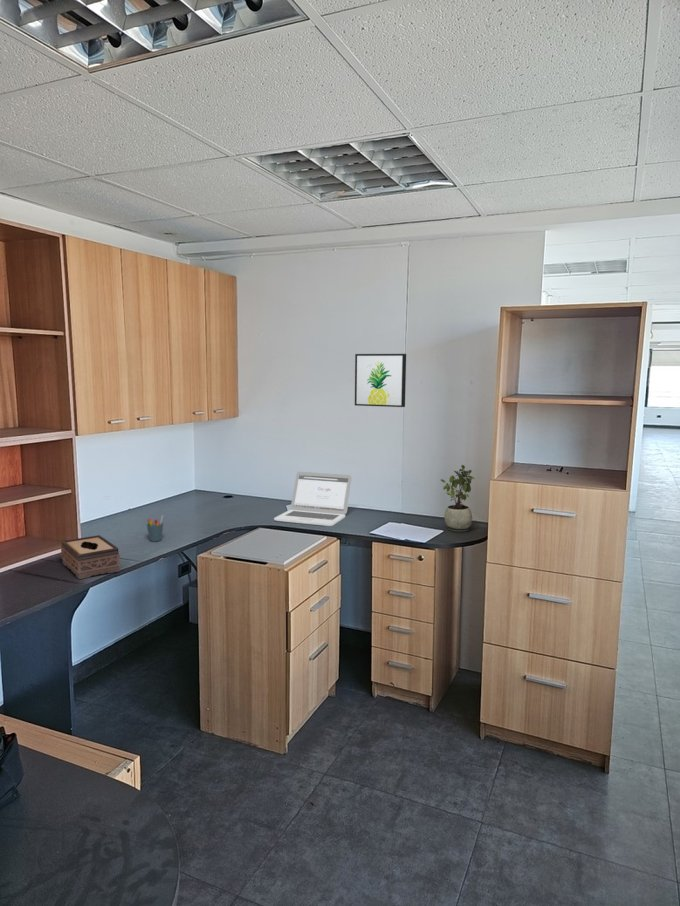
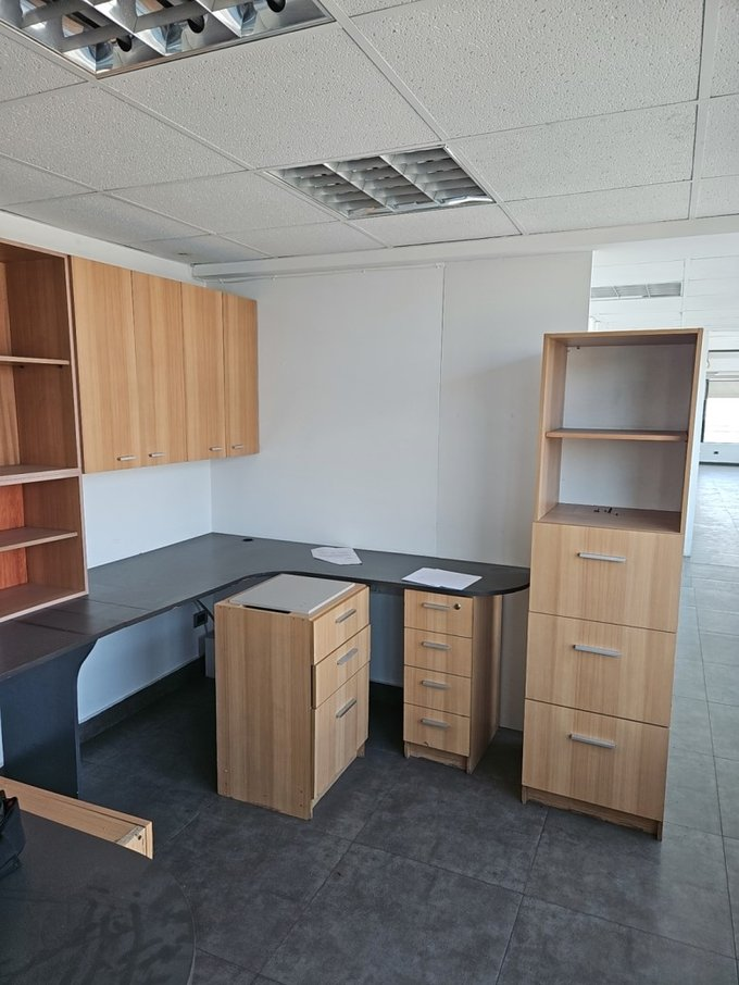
- potted plant (456, 496)
- laptop (313, 497)
- tissue box (89, 556)
- wall art (379, 380)
- pen holder (155, 527)
